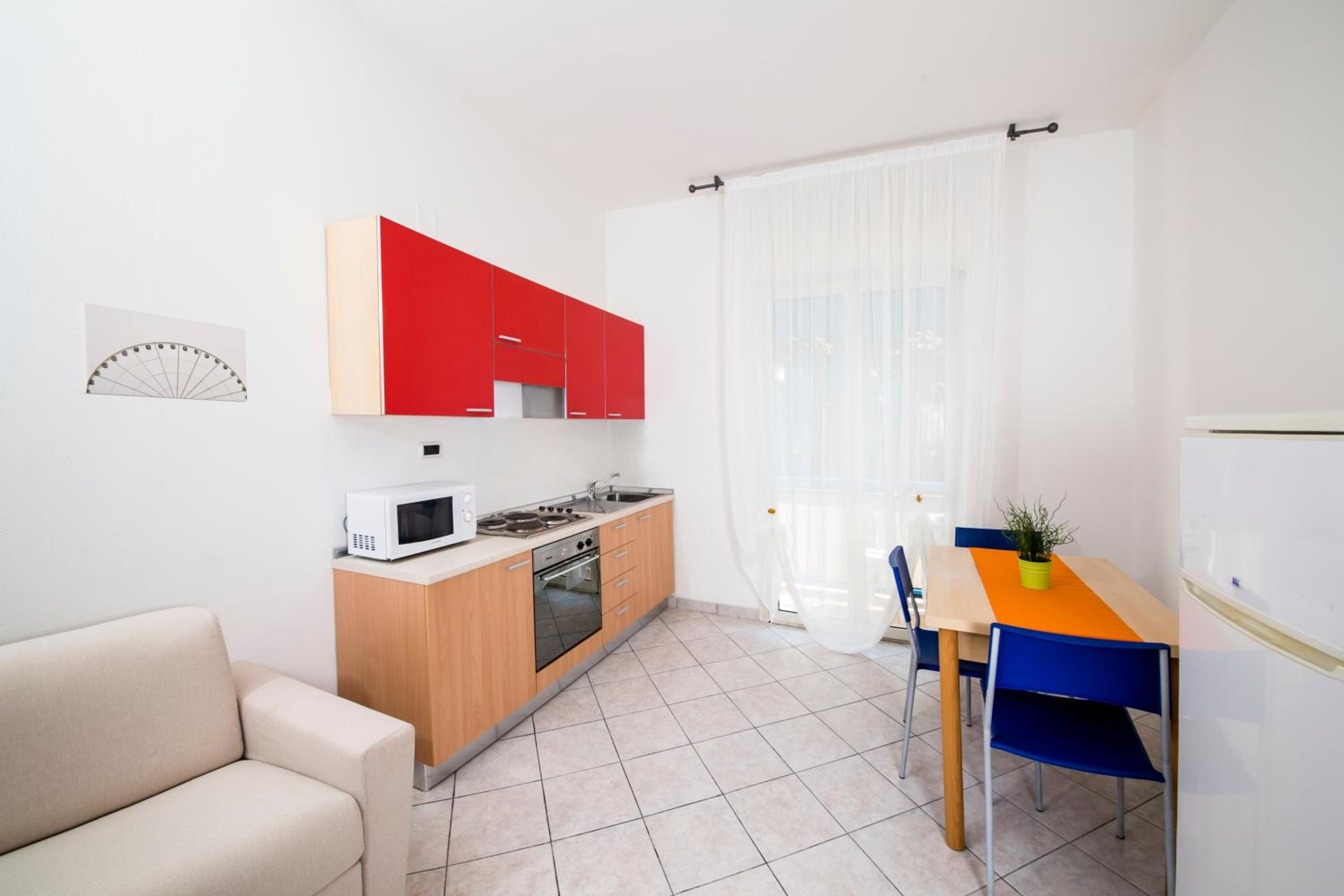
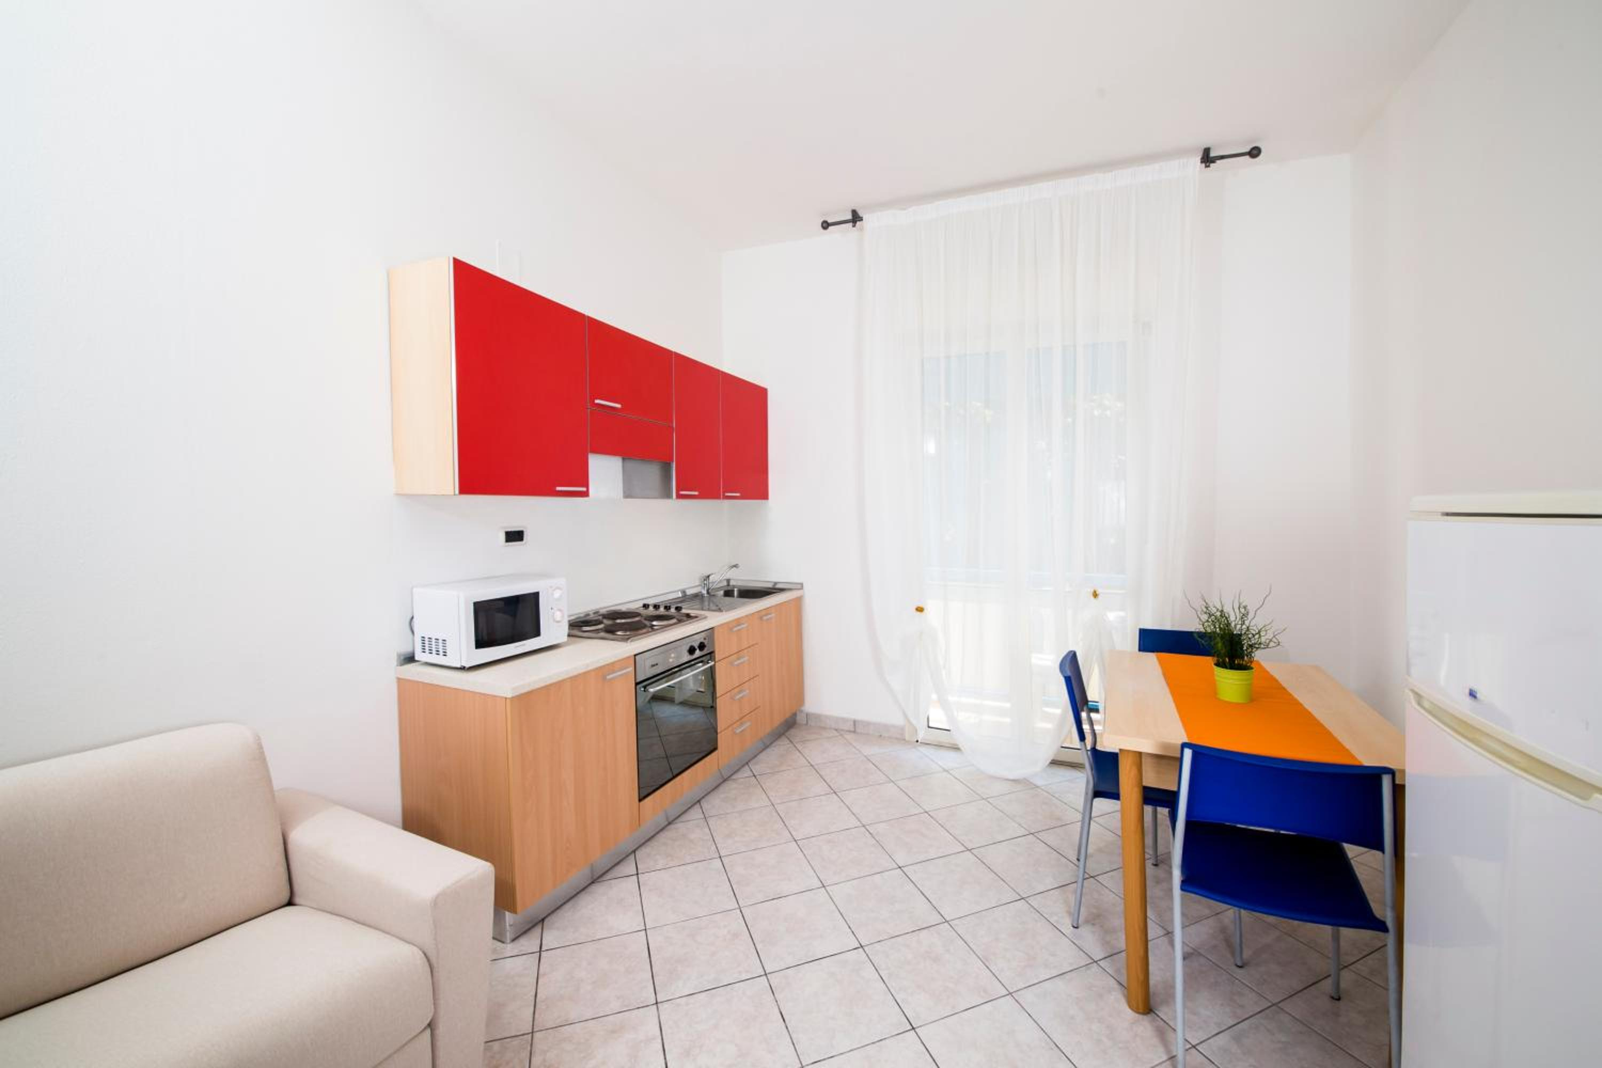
- wall art (172, 358)
